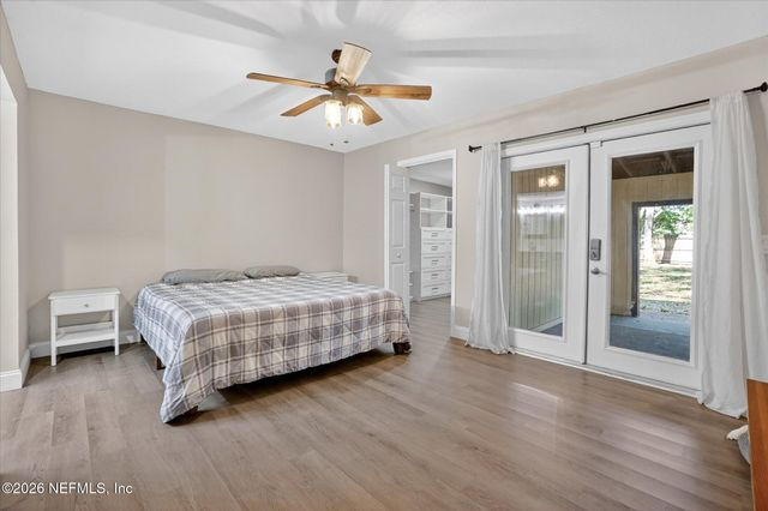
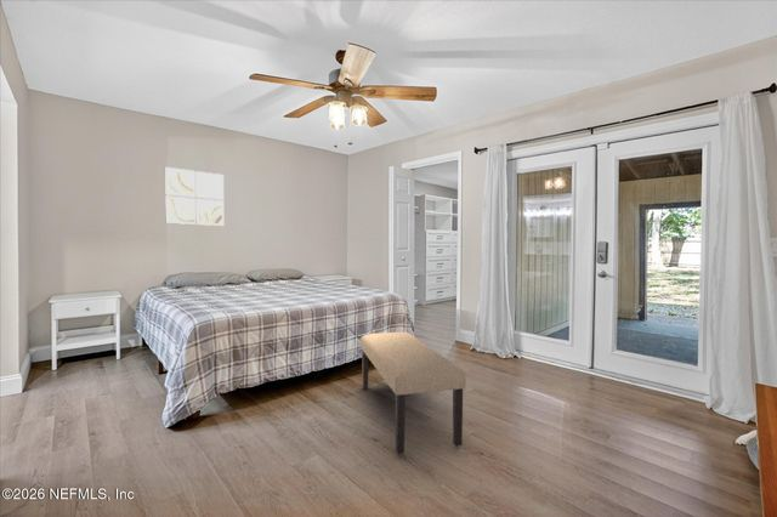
+ bench (403, 379)
+ wall art (197, 197)
